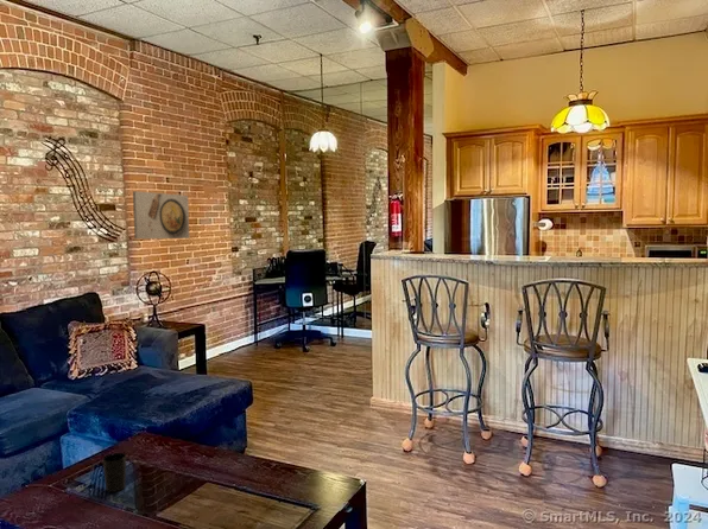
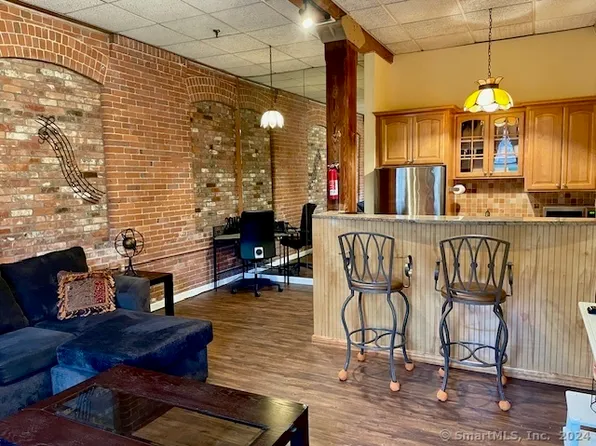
- cup (114, 472)
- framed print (162, 216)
